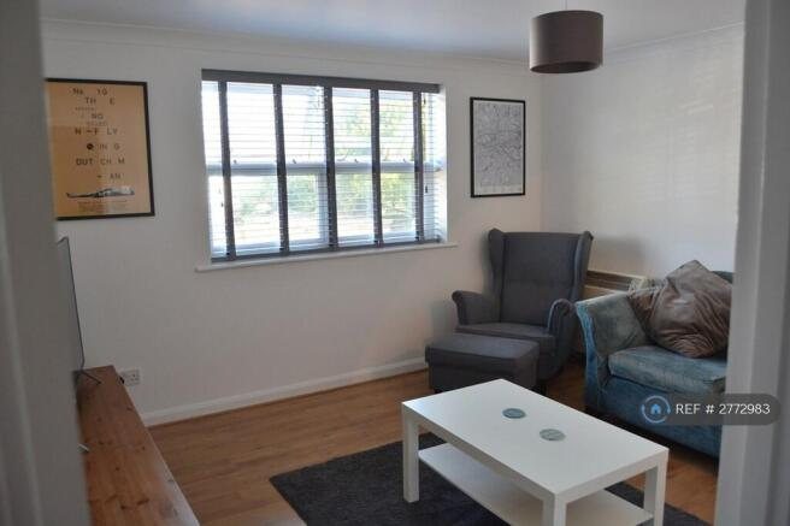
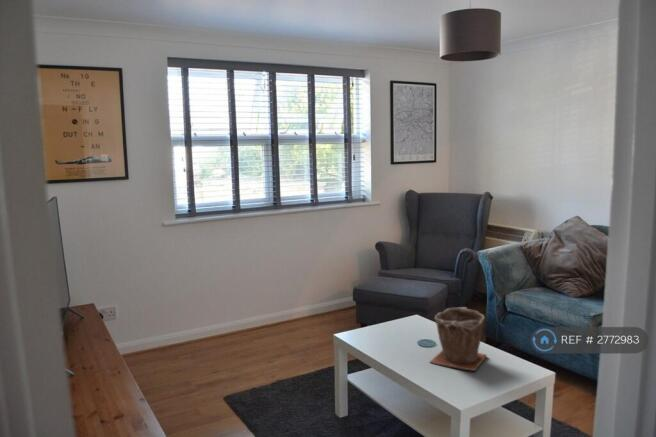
+ plant pot (458, 336)
